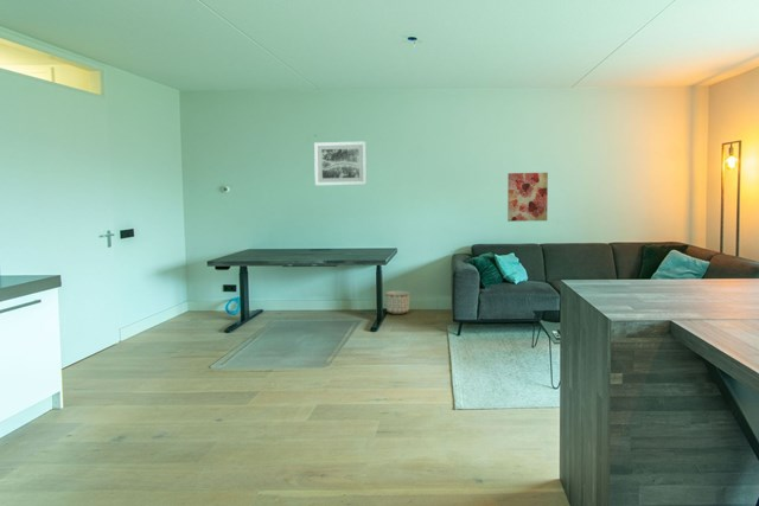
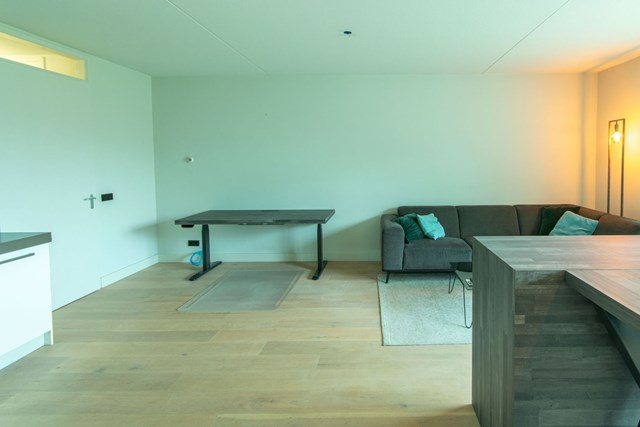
- planter (397, 302)
- wall art (527, 197)
- wall art (340, 164)
